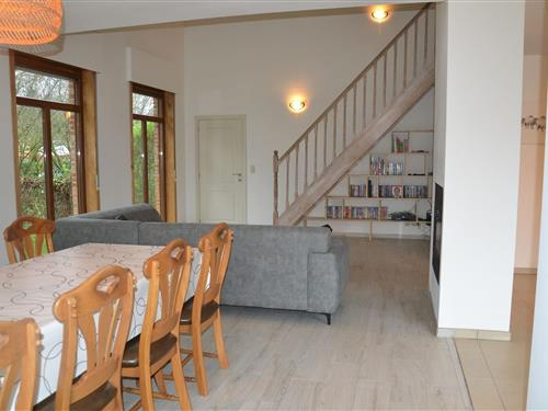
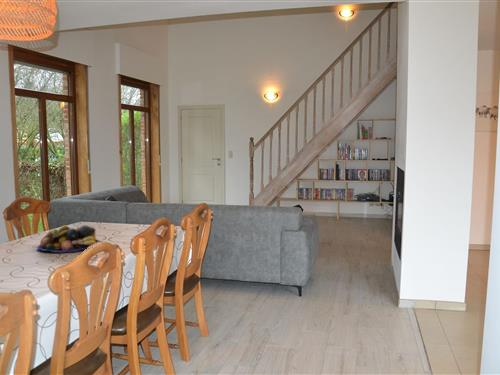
+ fruit bowl (69, 235)
